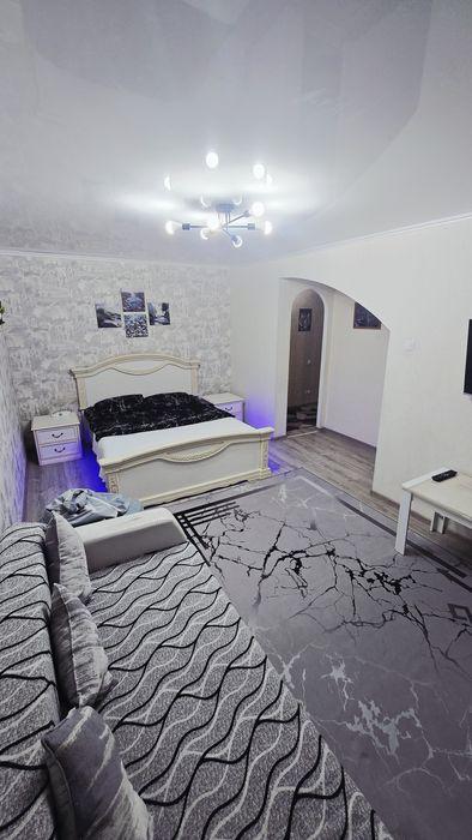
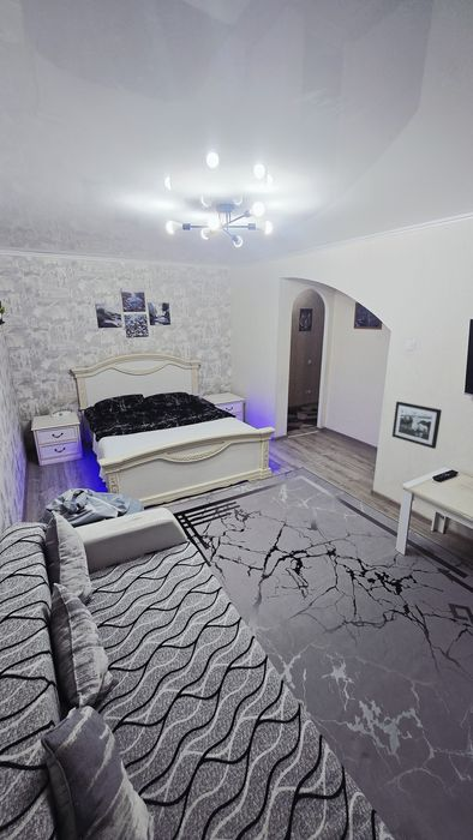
+ picture frame (414, 424)
